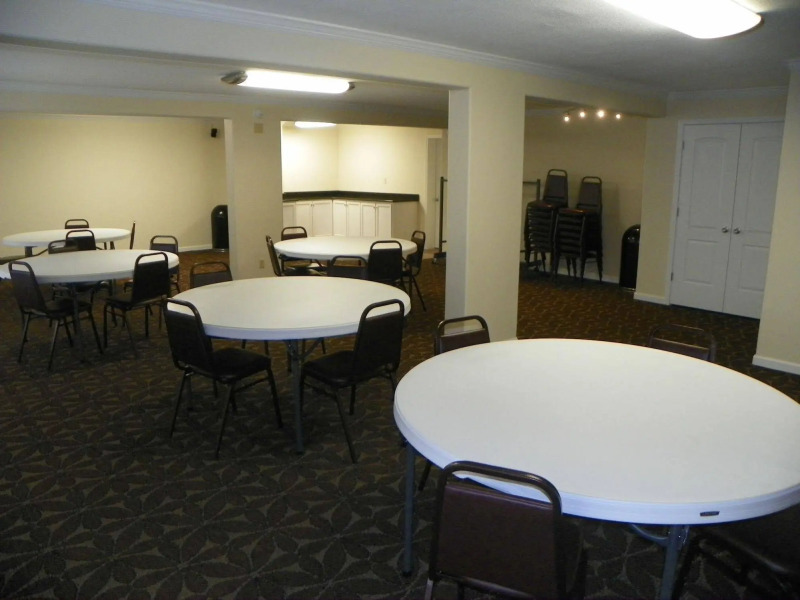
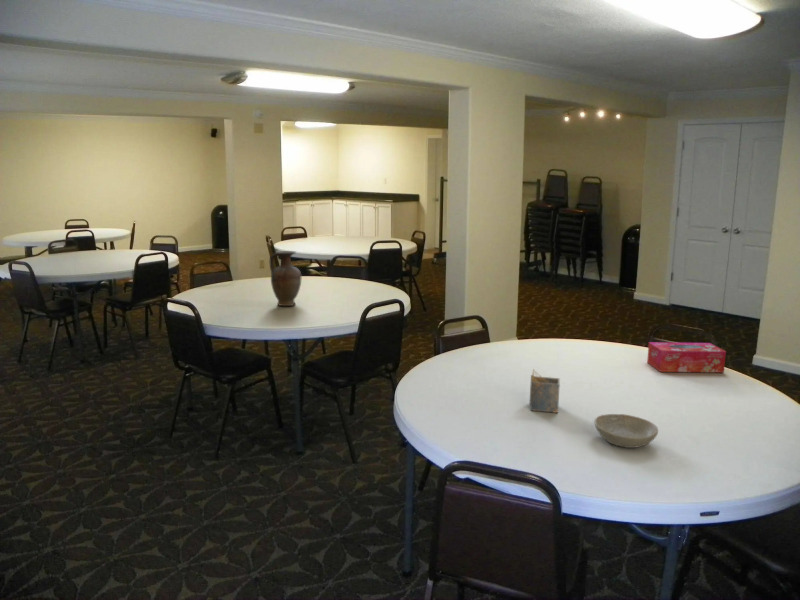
+ vase (285, 278)
+ bowl (625, 432)
+ napkin holder (544, 389)
+ tissue box (685, 357)
